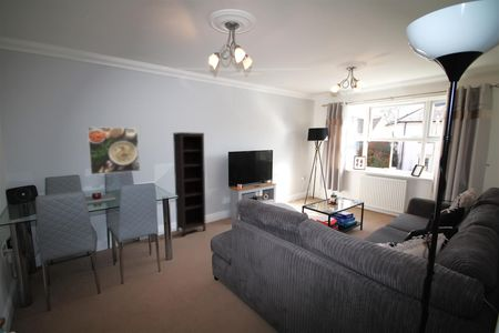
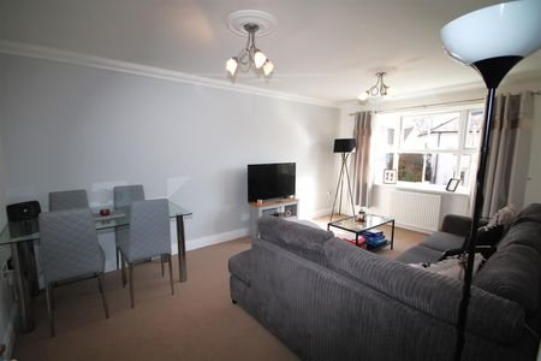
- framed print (114, 150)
- bookcase (190, 182)
